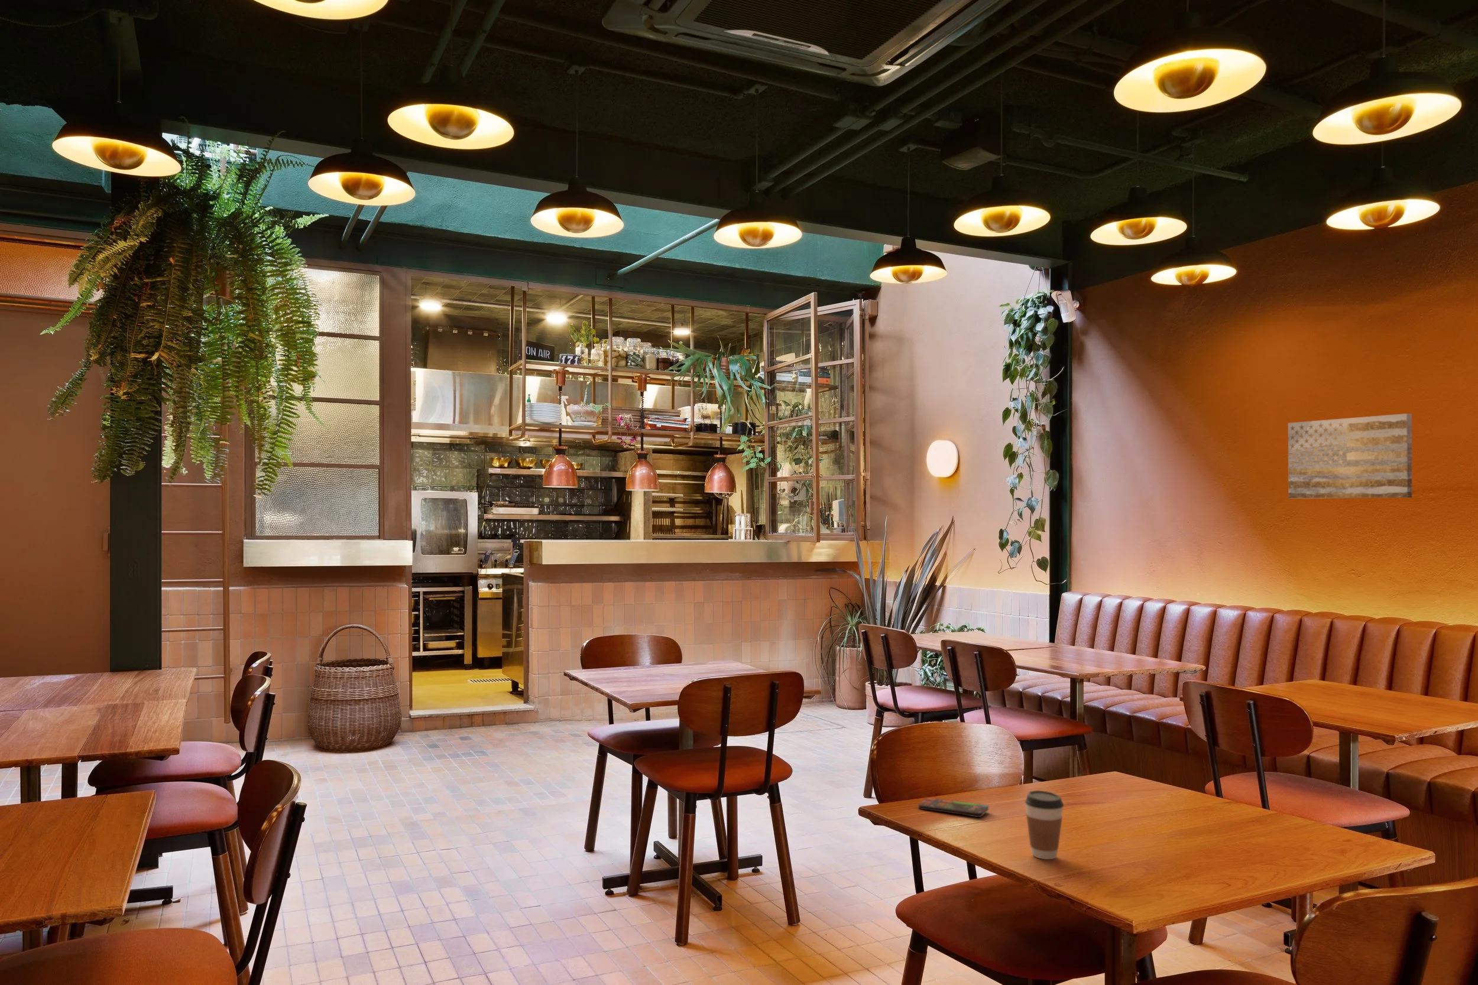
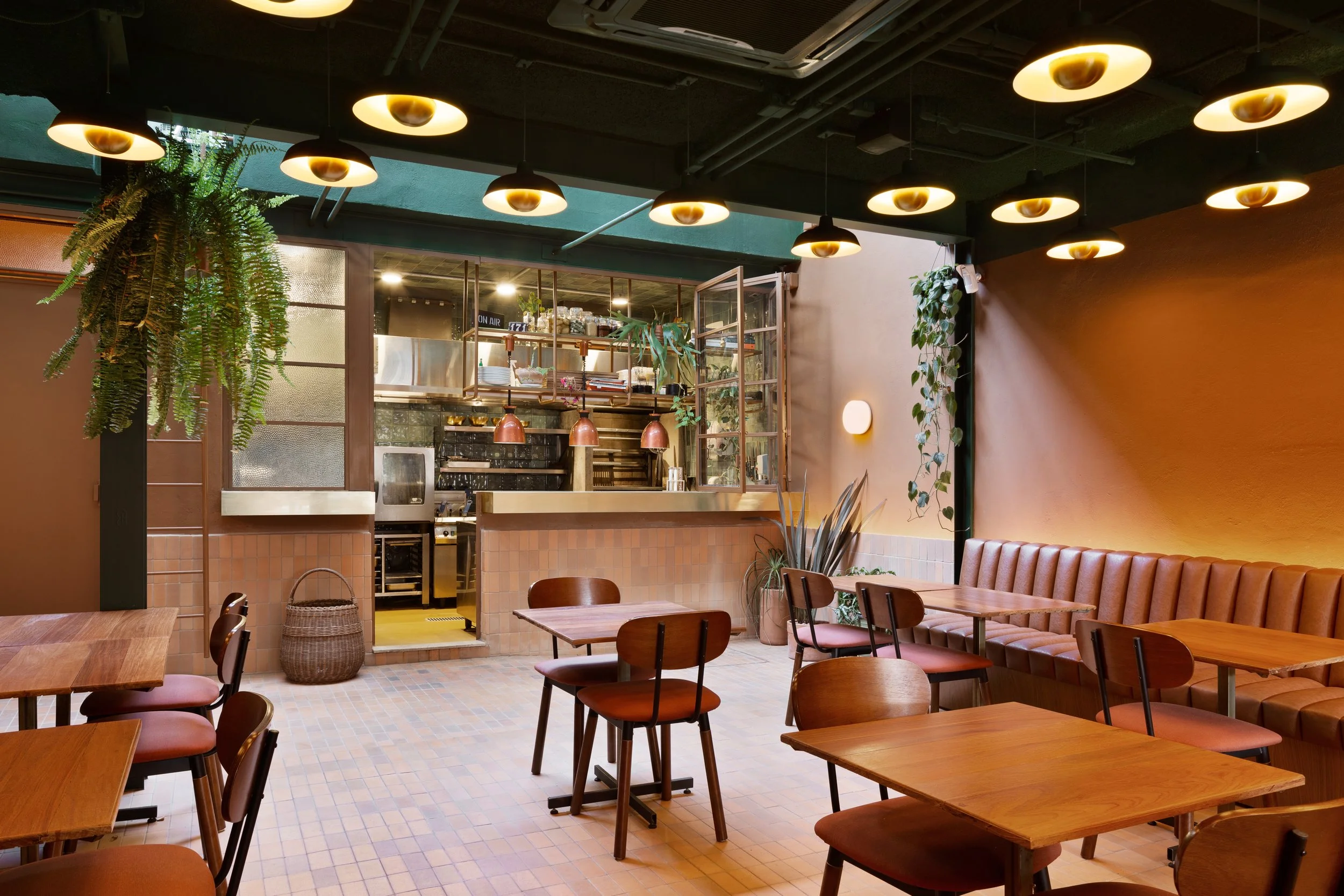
- coffee cup (1044, 824)
- smartphone (953, 807)
- wall art (1347, 458)
